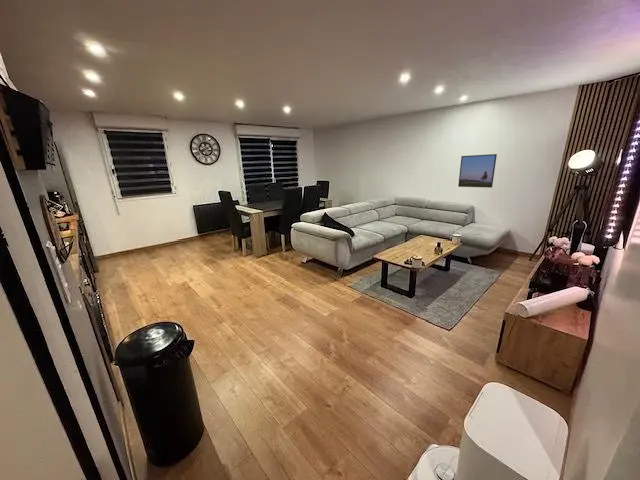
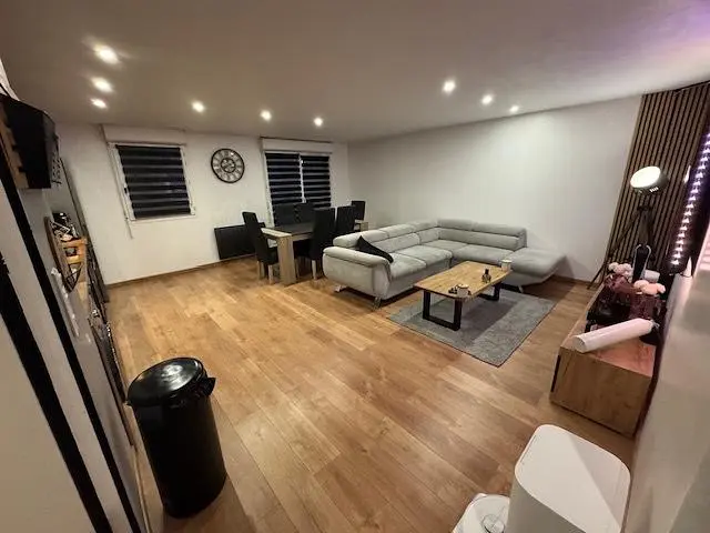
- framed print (476, 171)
